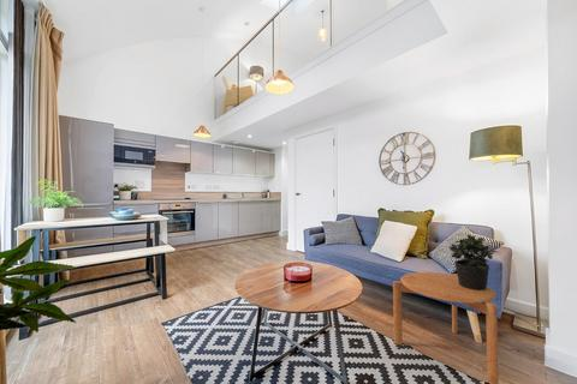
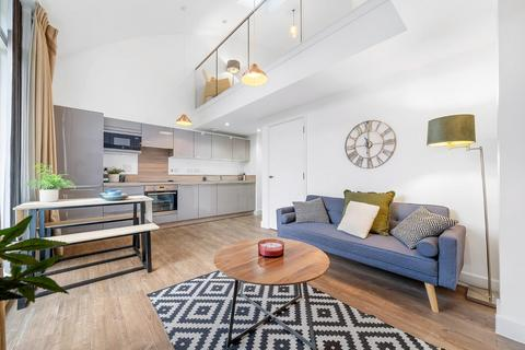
- potted plant (470, 259)
- side table (452, 314)
